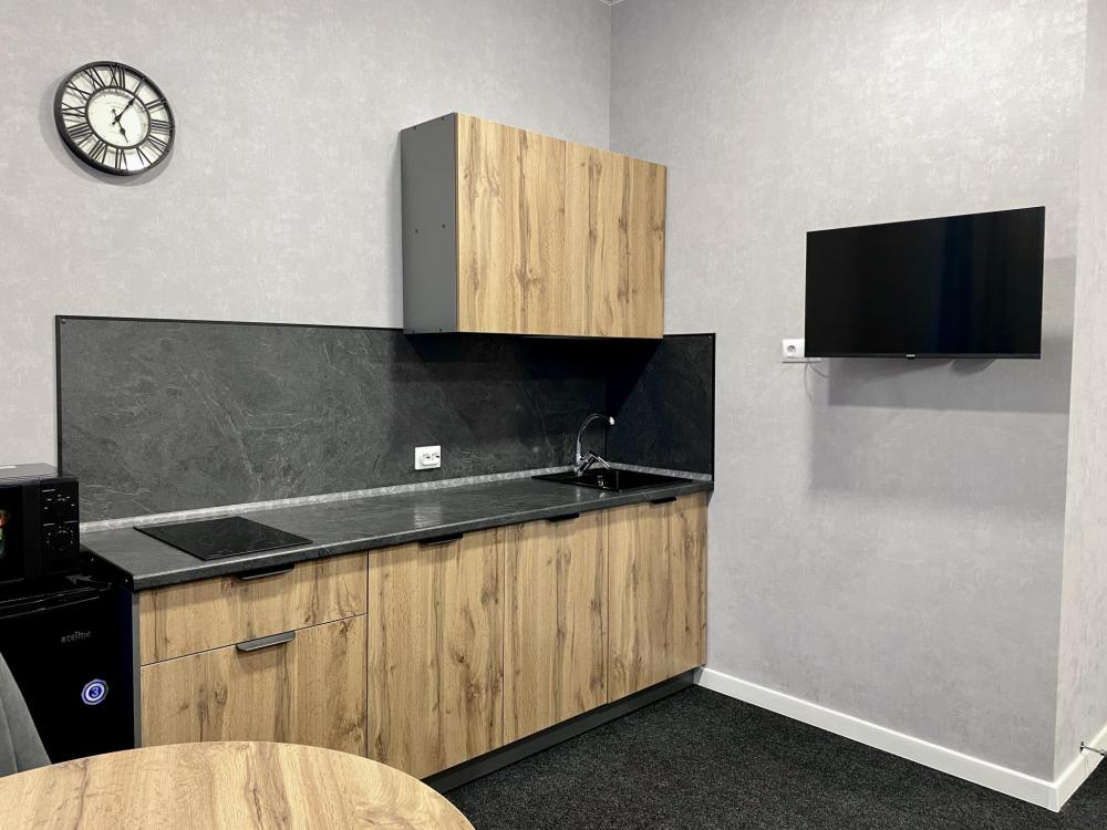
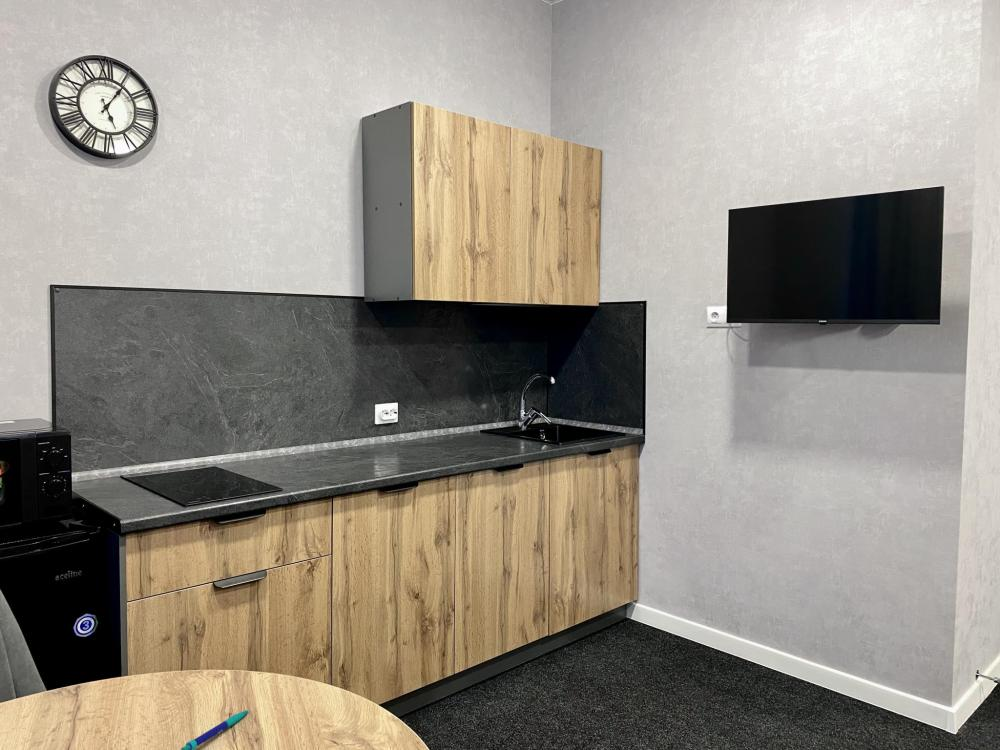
+ pen (218, 728)
